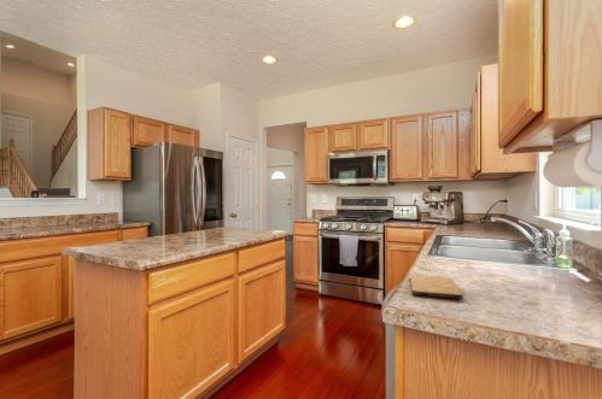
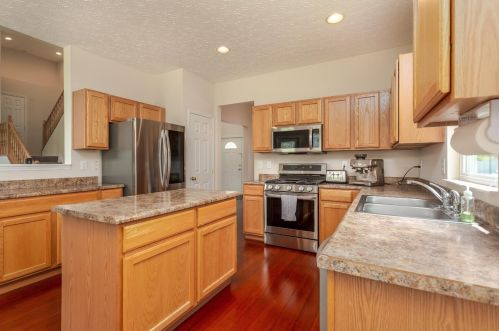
- cutting board (433, 286)
